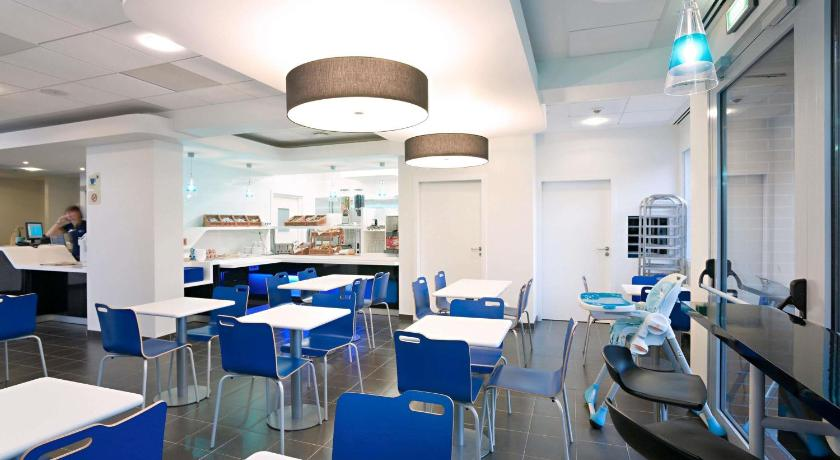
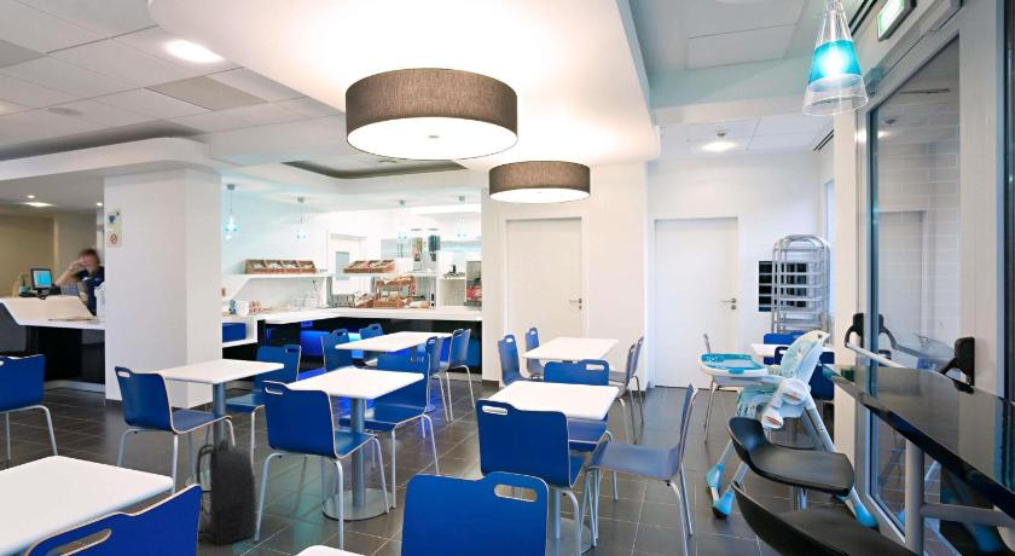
+ backpack (221, 486)
